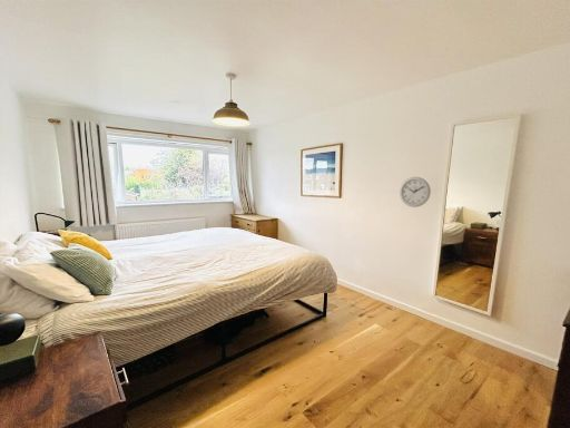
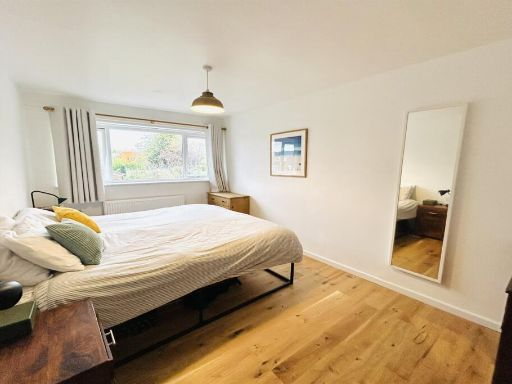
- wall clock (413, 192)
